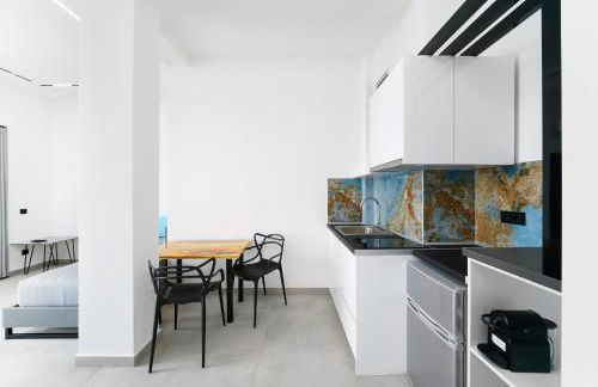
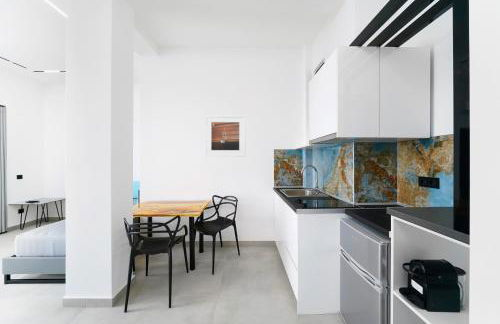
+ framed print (225, 136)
